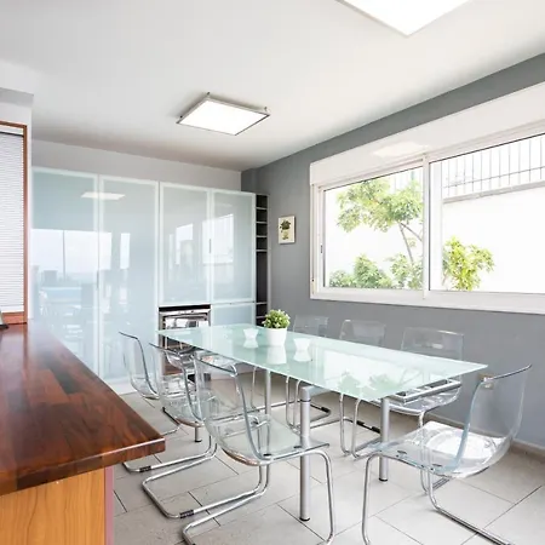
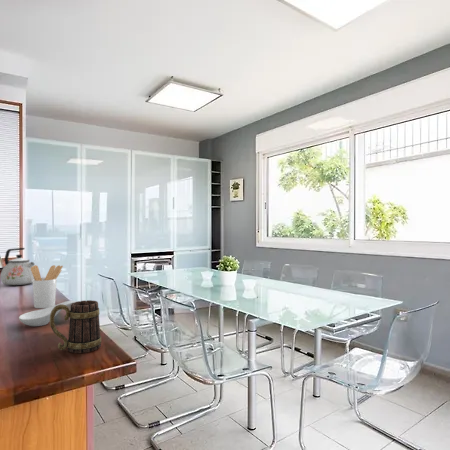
+ spoon rest (56, 312)
+ utensil holder (48, 284)
+ mug (76, 326)
+ kettle (19, 265)
